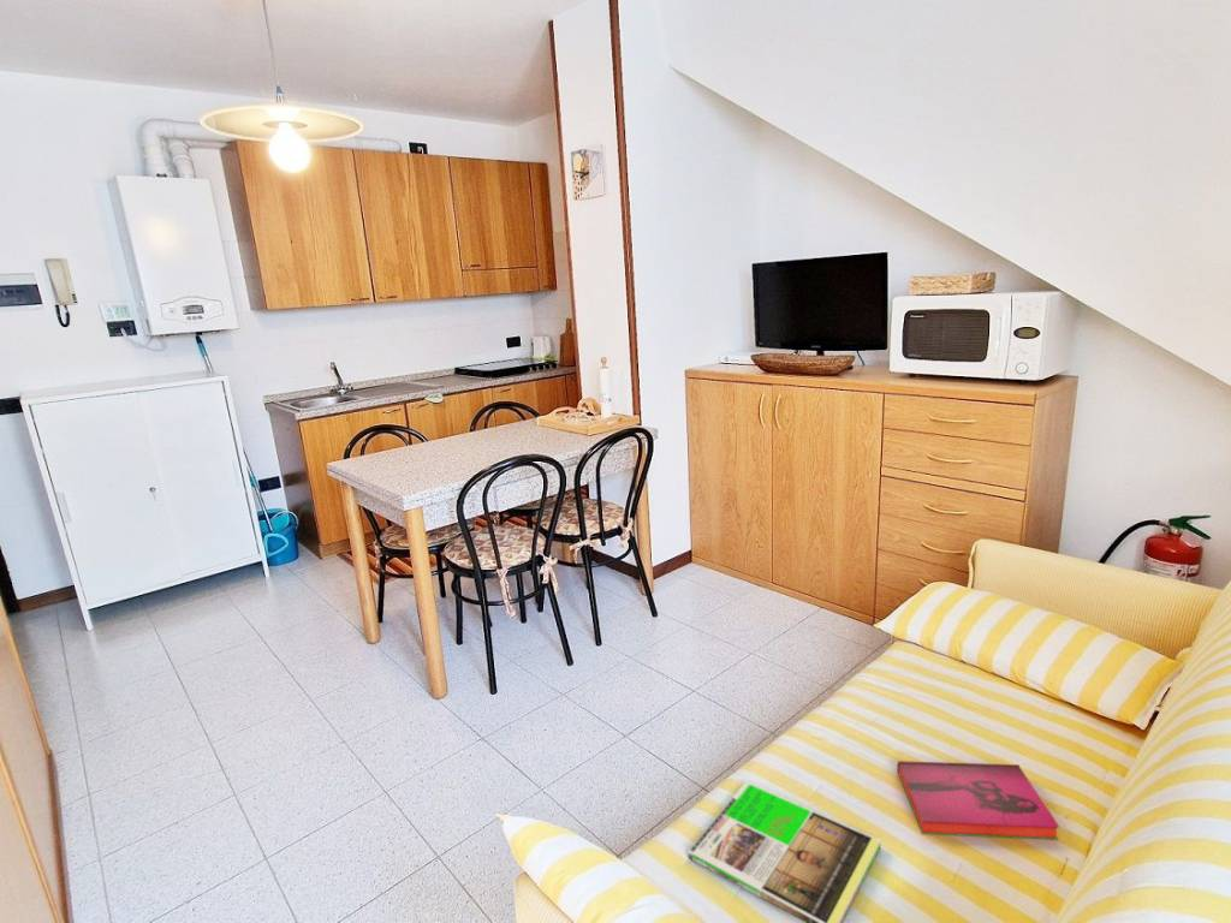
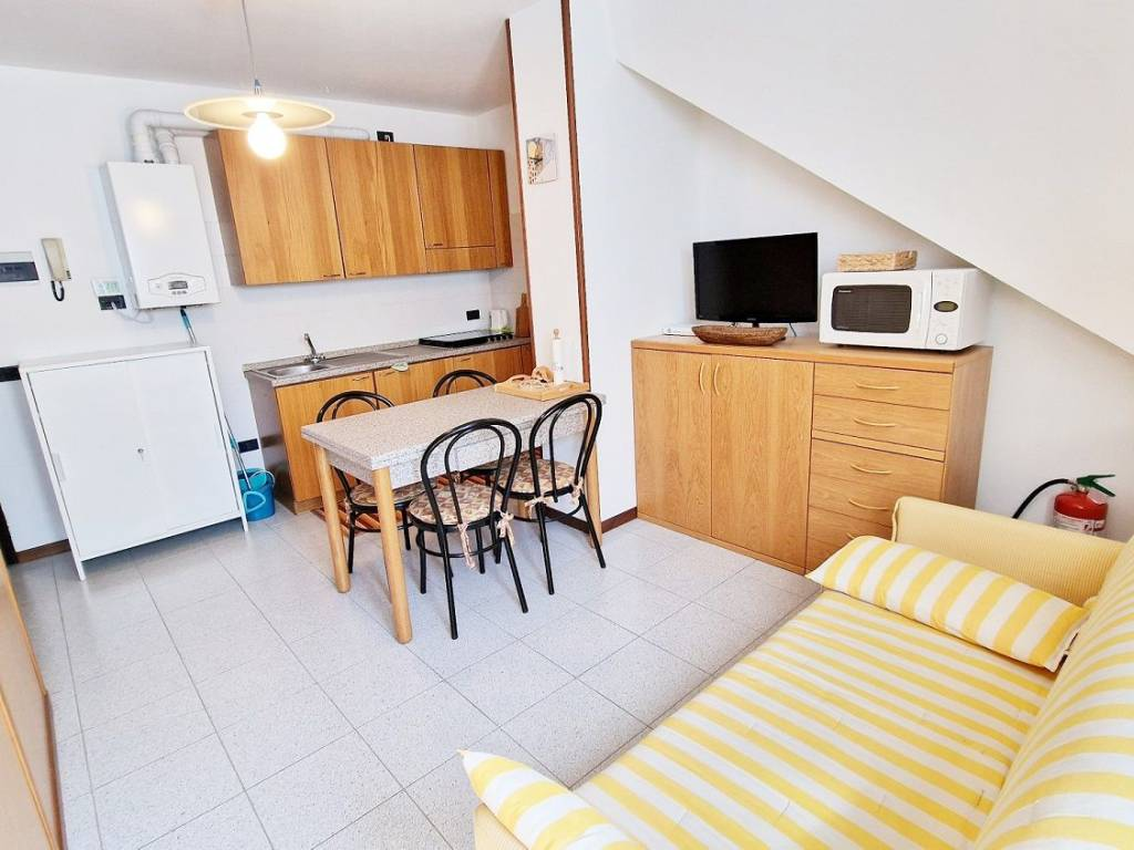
- magazine (784, 848)
- hardback book (971, 797)
